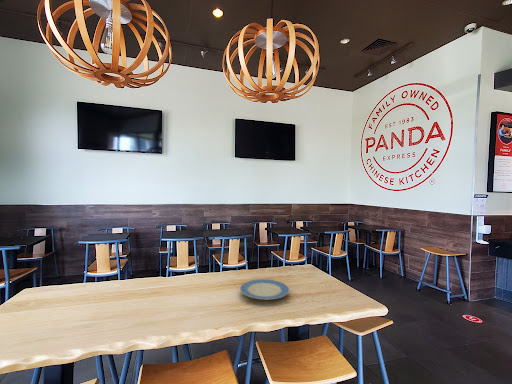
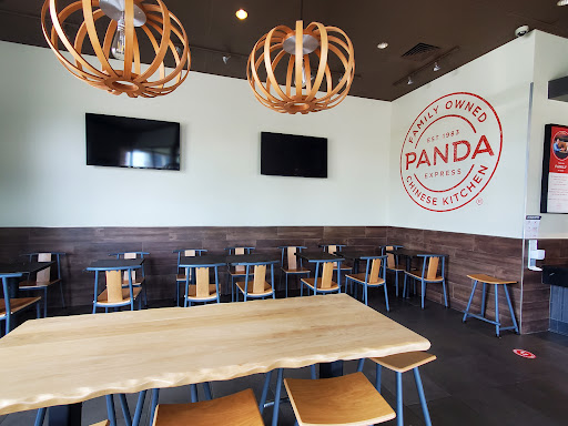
- plate (264, 291)
